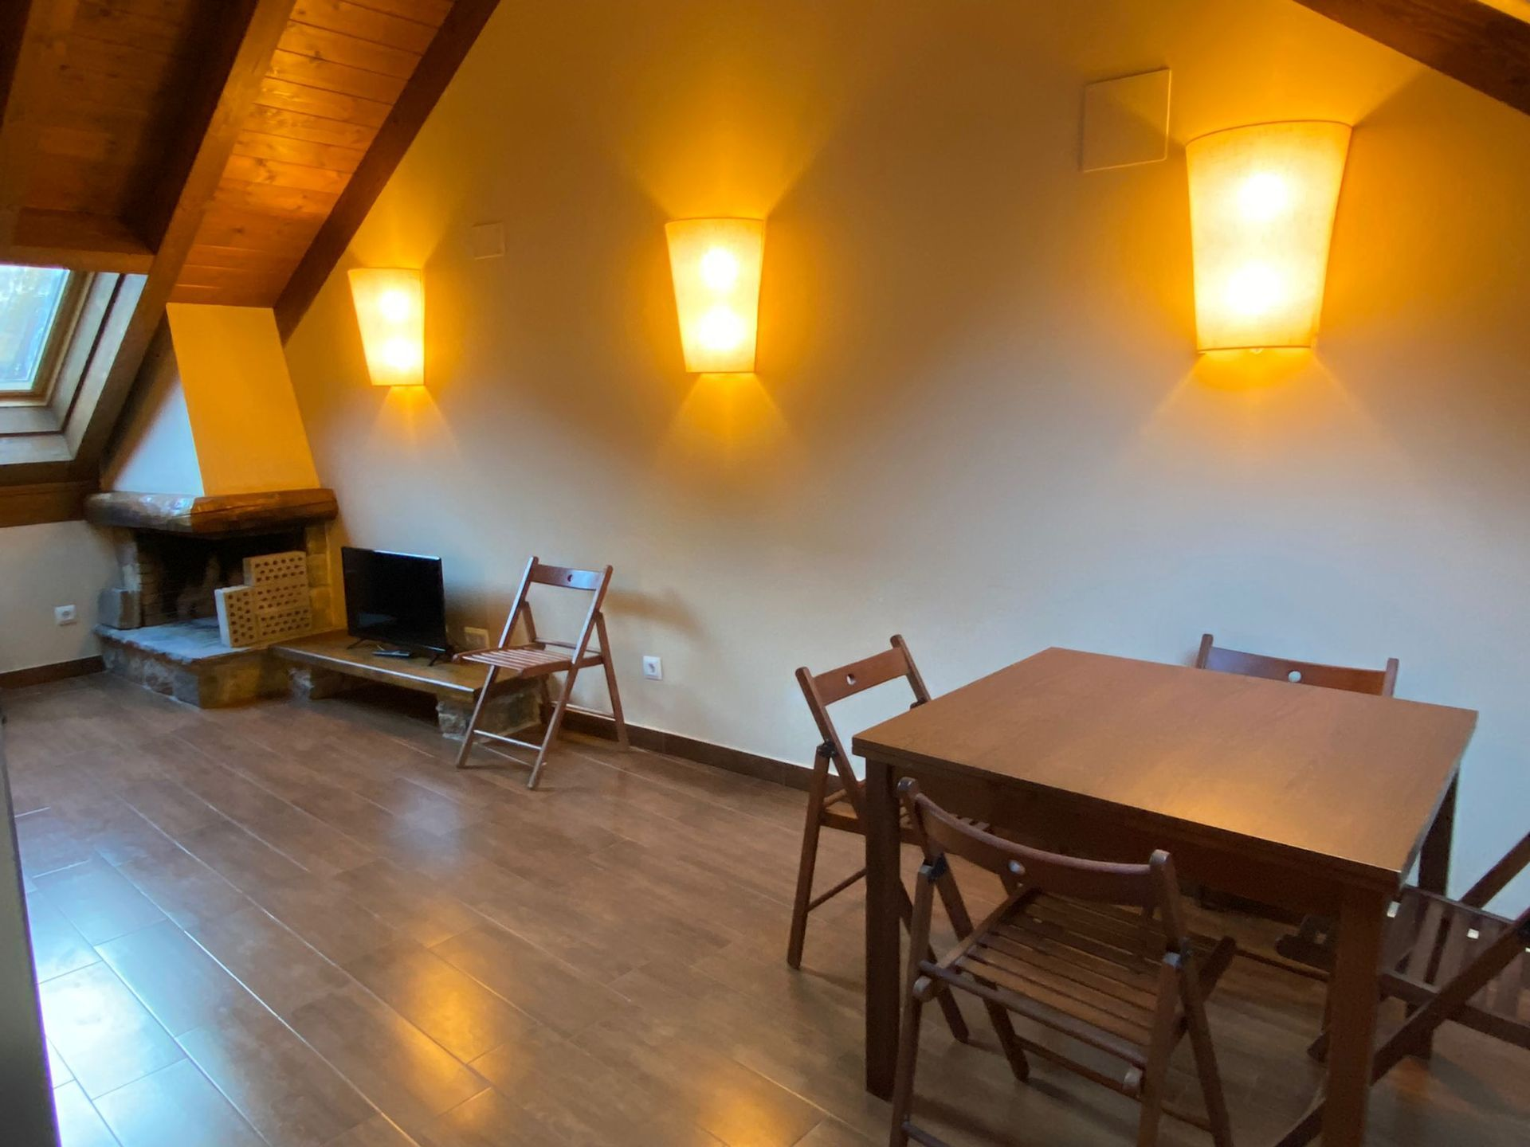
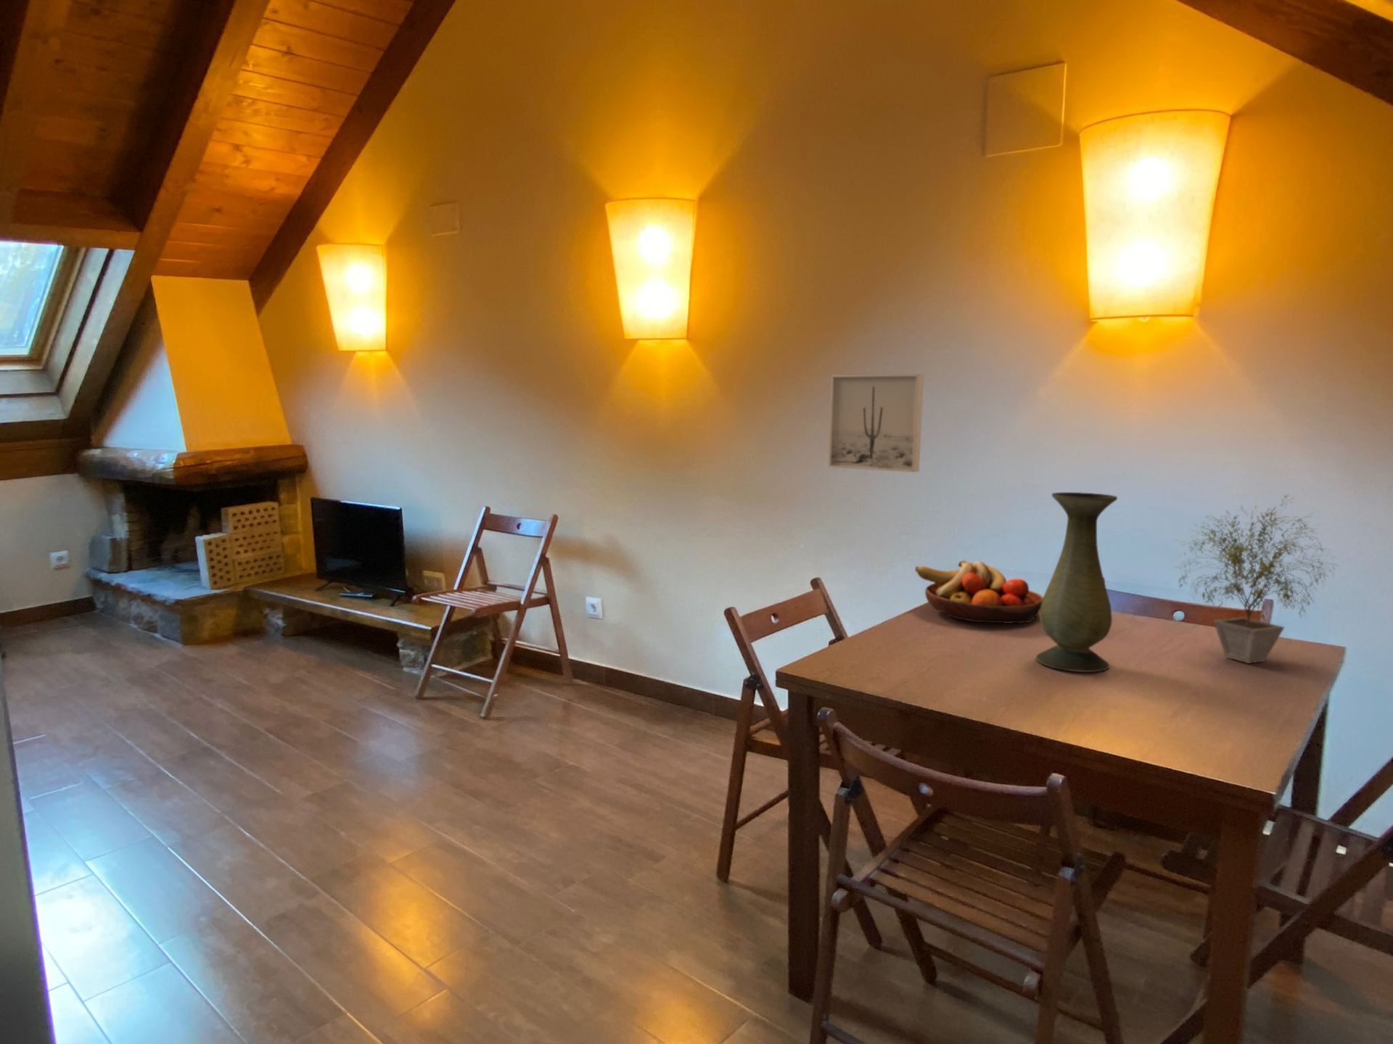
+ wall art (874, 422)
+ vase (1077, 579)
+ potted plant (1248, 575)
+ fruit bowl (983, 589)
